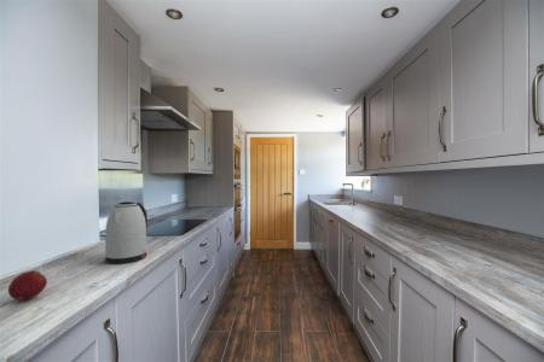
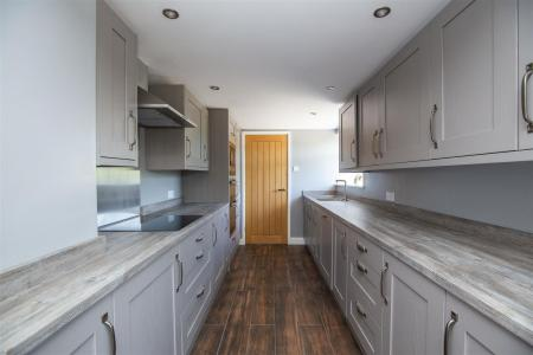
- kettle (131, 228)
- apple (28, 285)
